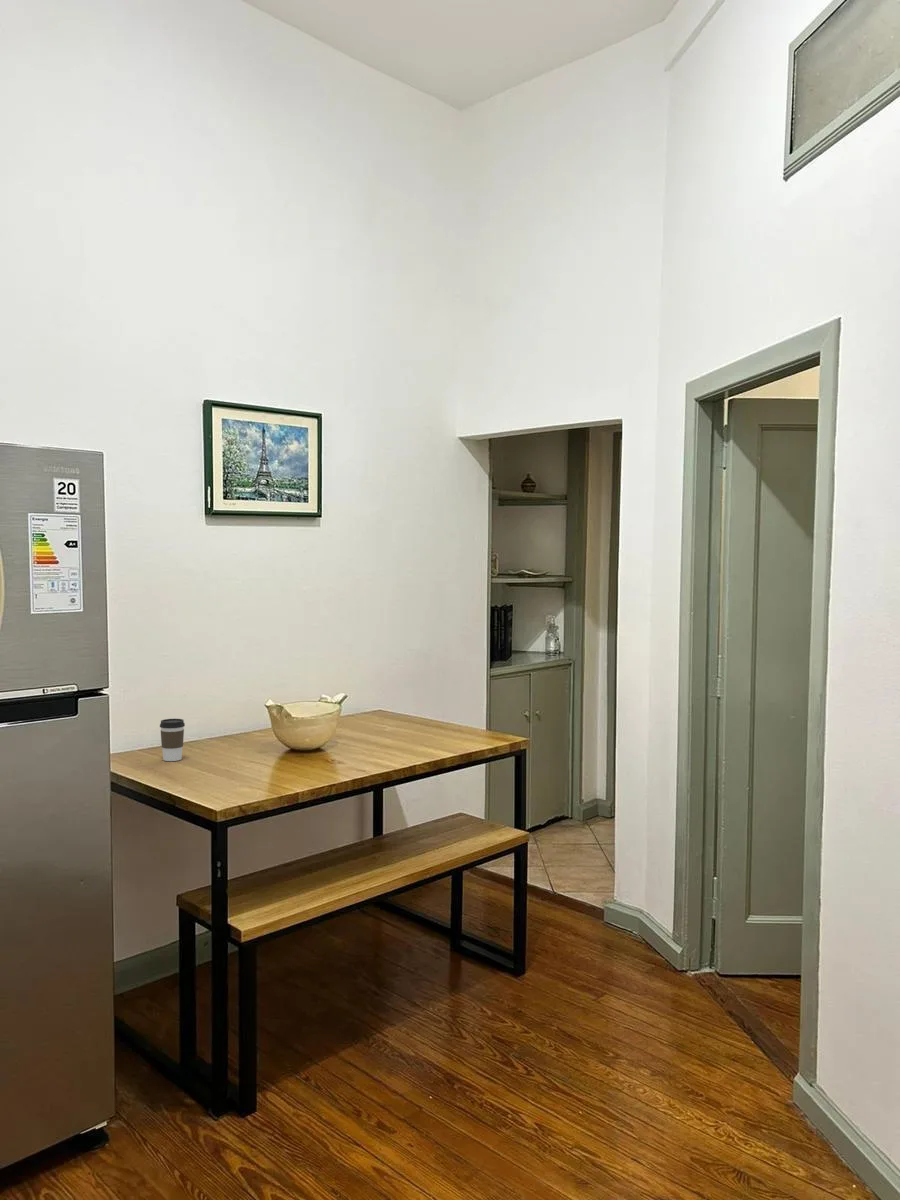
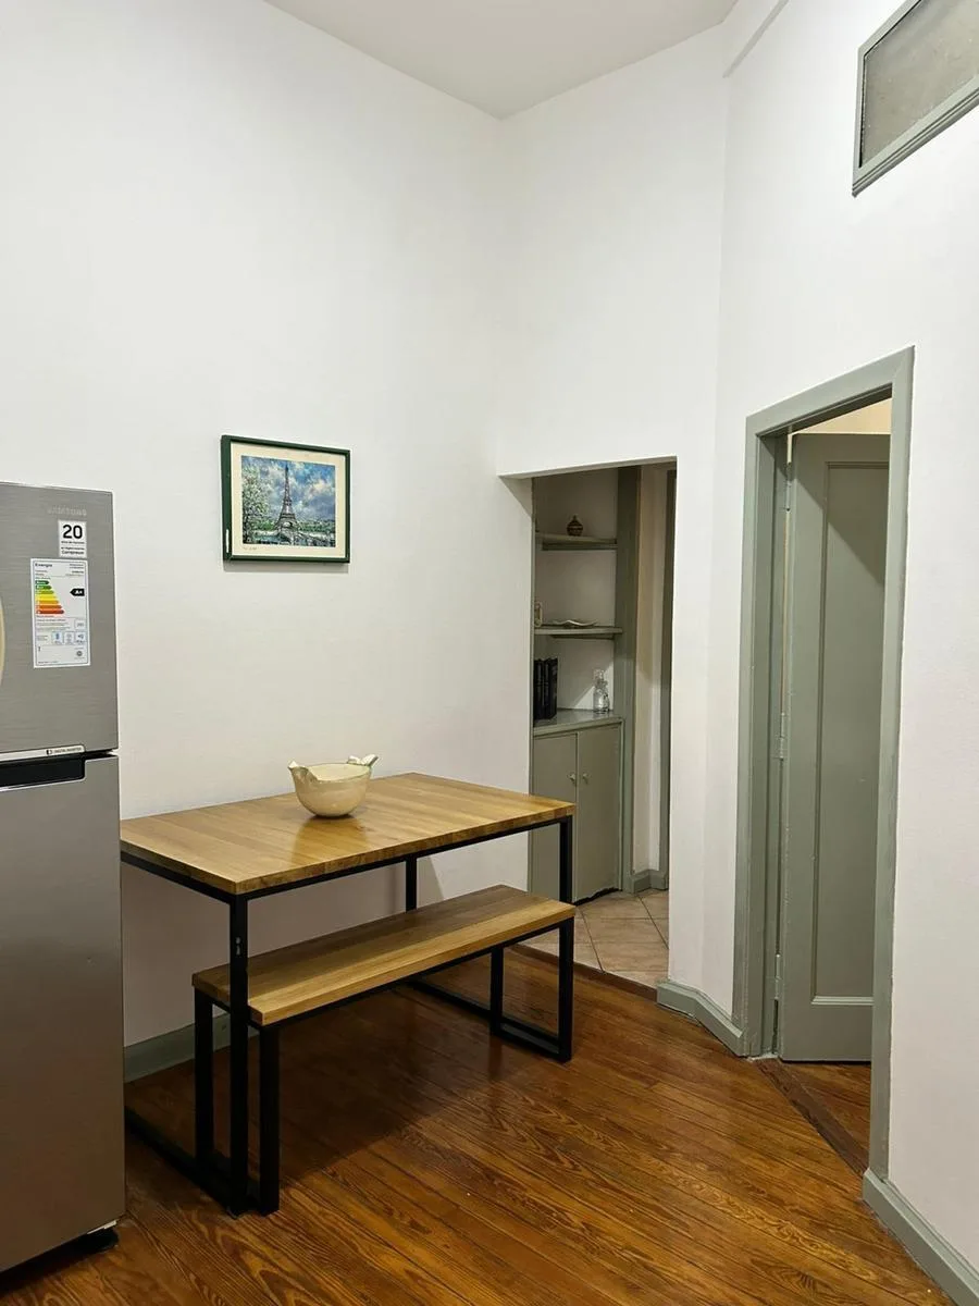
- coffee cup (172, 739)
